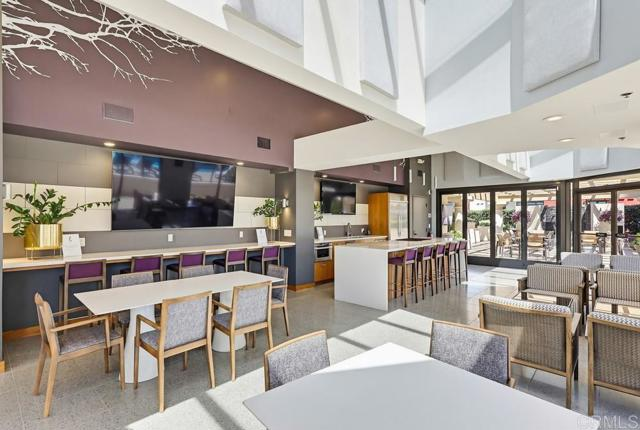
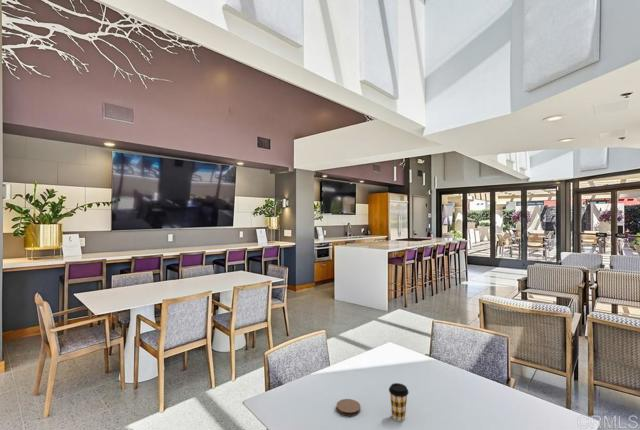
+ coffee cup (398, 402)
+ coaster (348, 407)
